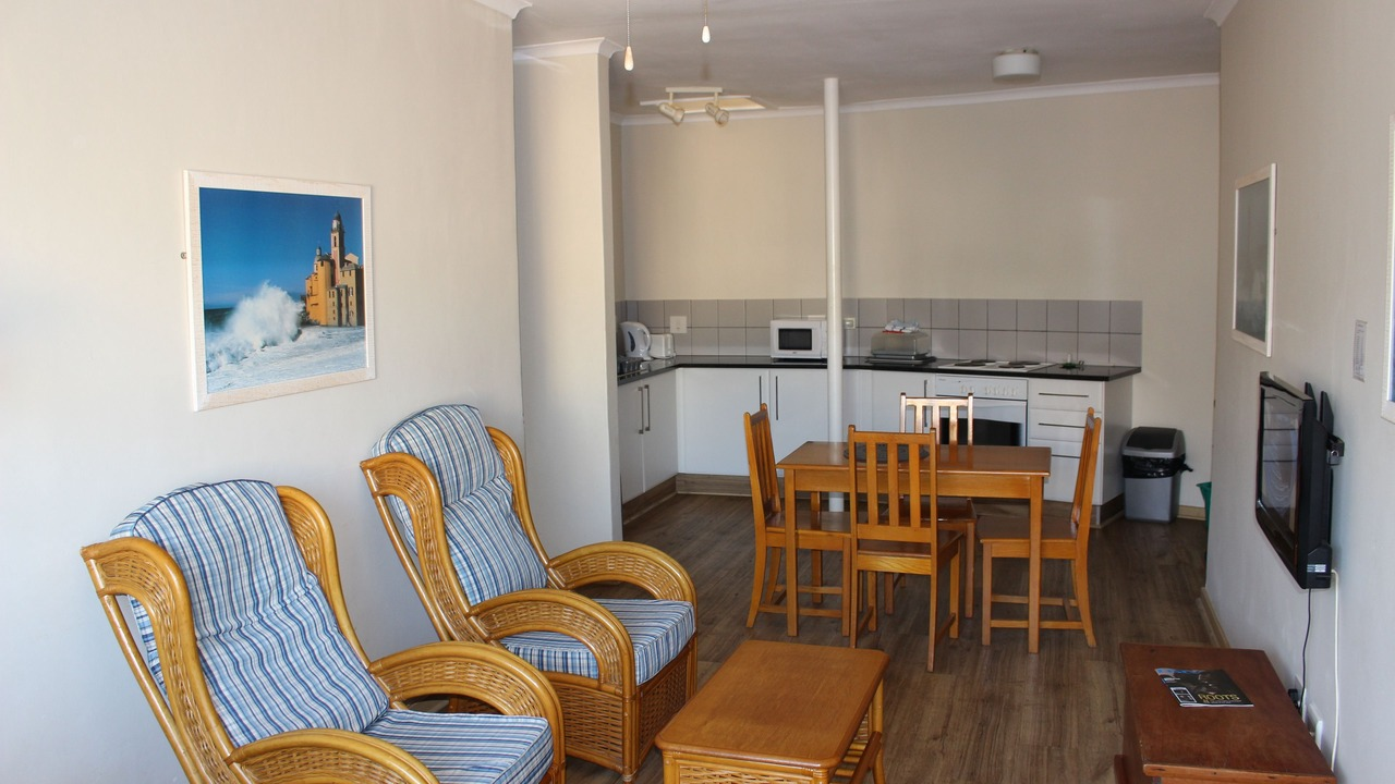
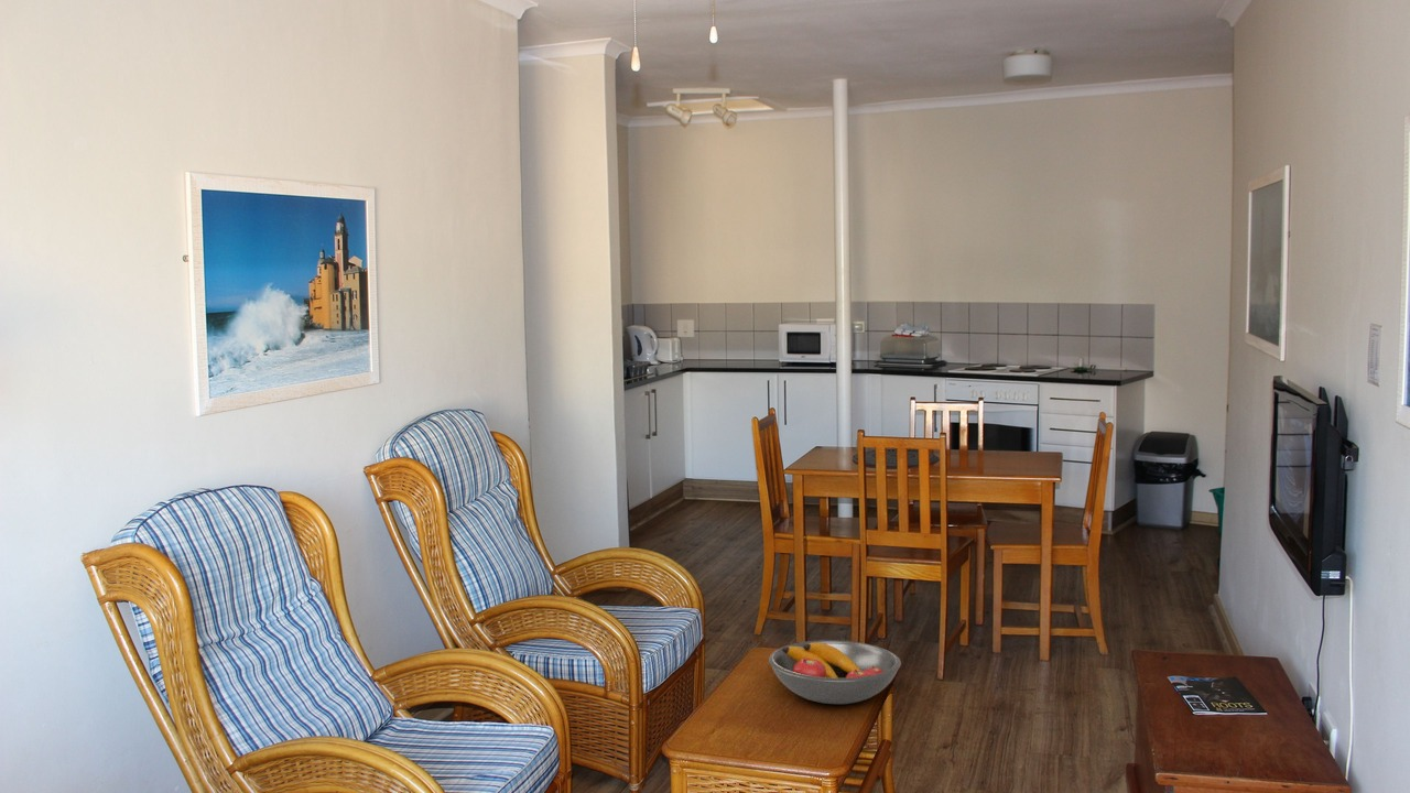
+ fruit bowl (834, 672)
